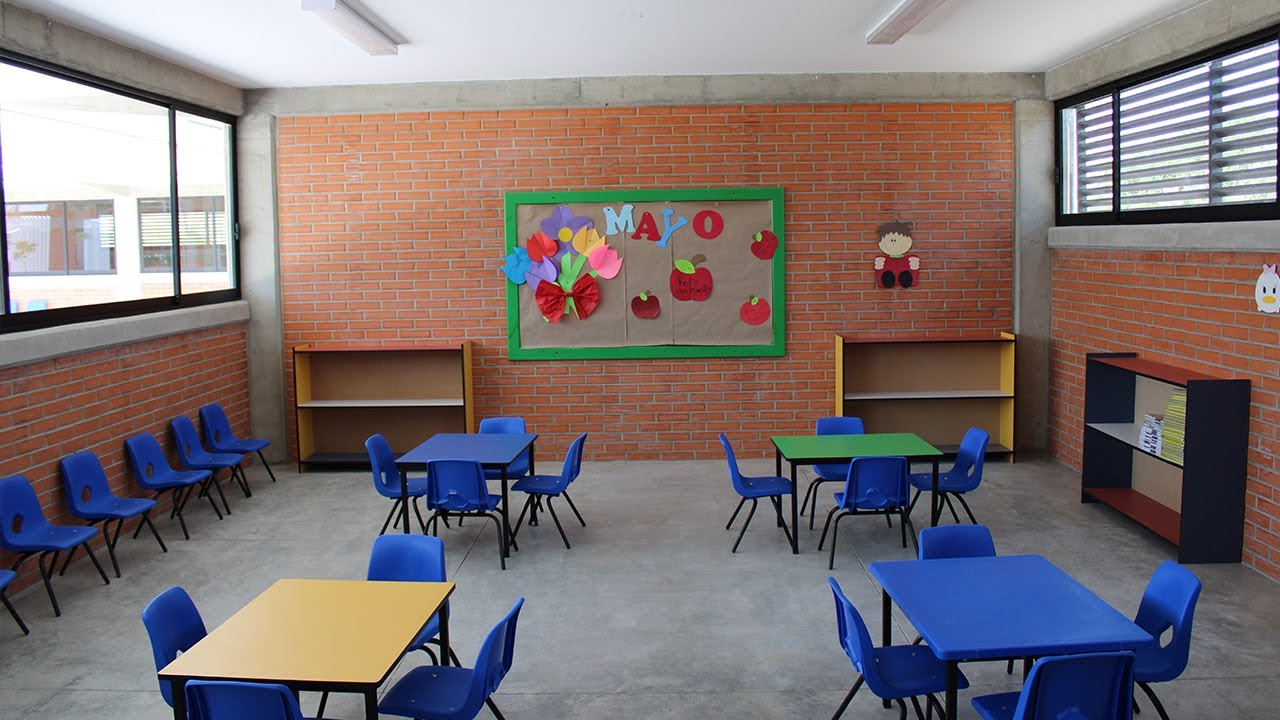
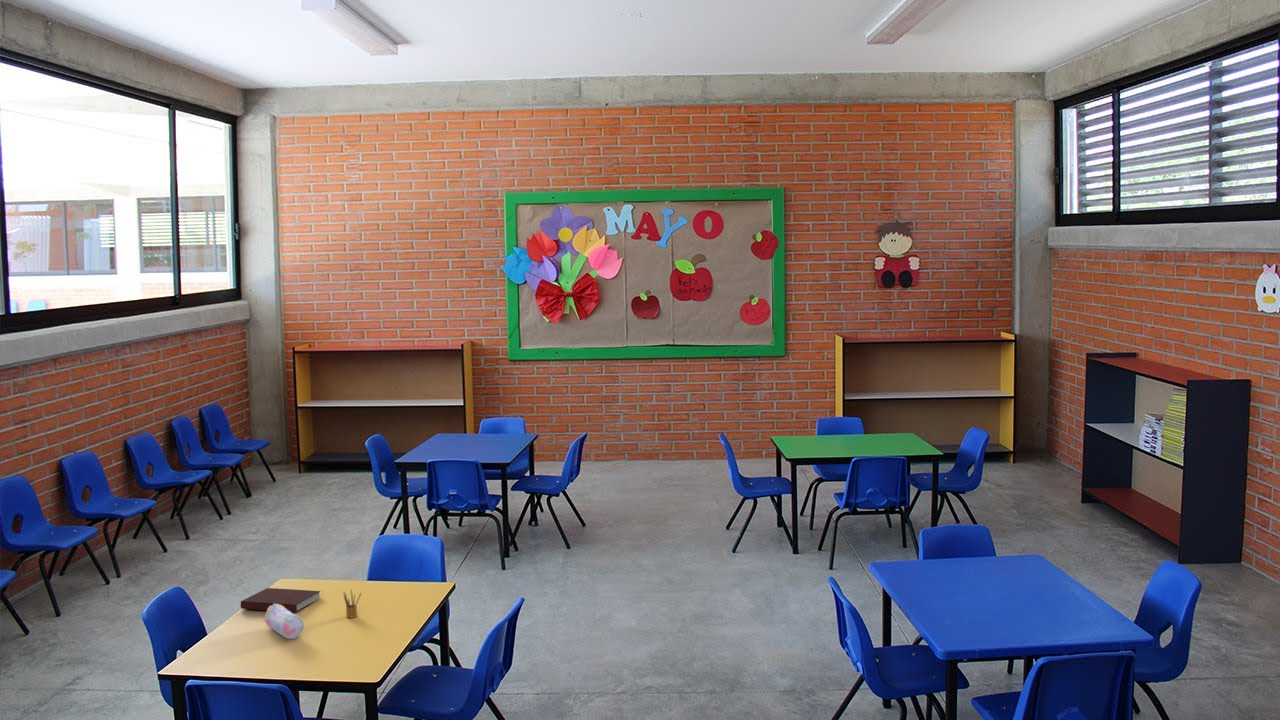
+ notebook (281, 599)
+ pencil box (352, 603)
+ pencil case (284, 620)
